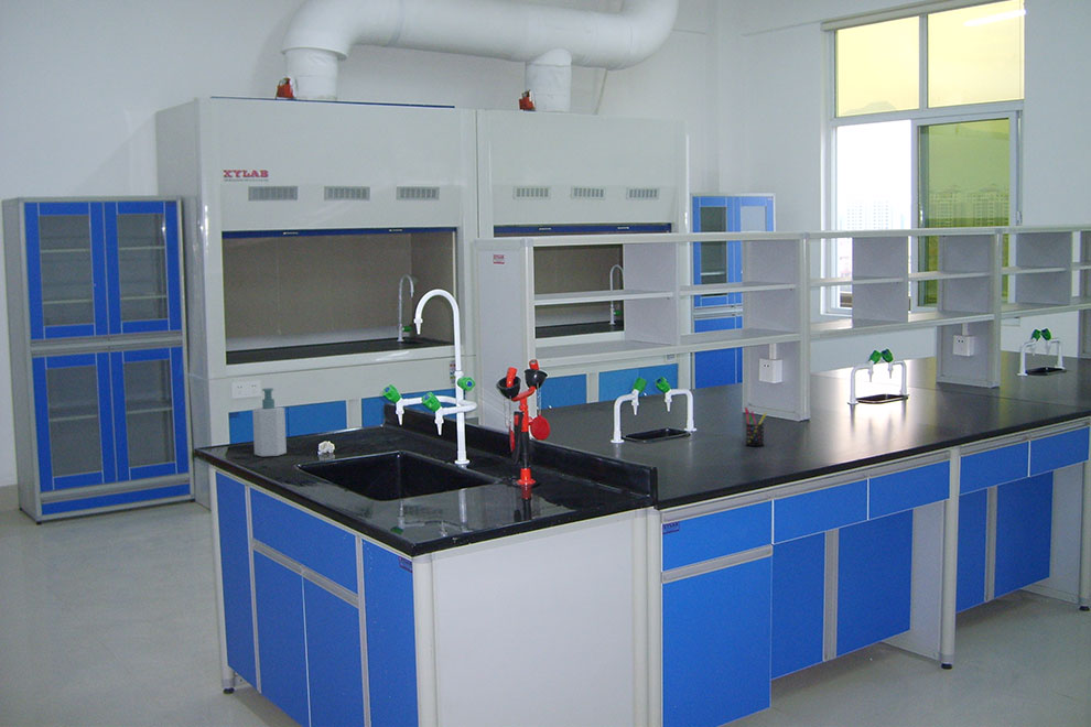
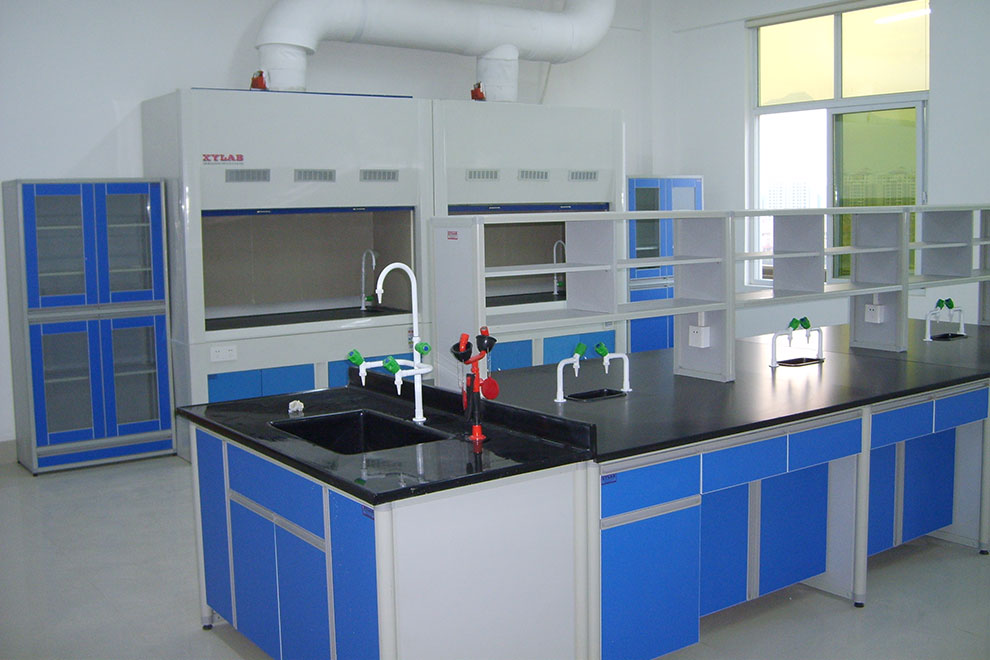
- pen holder (753, 426)
- soap bottle (269, 421)
